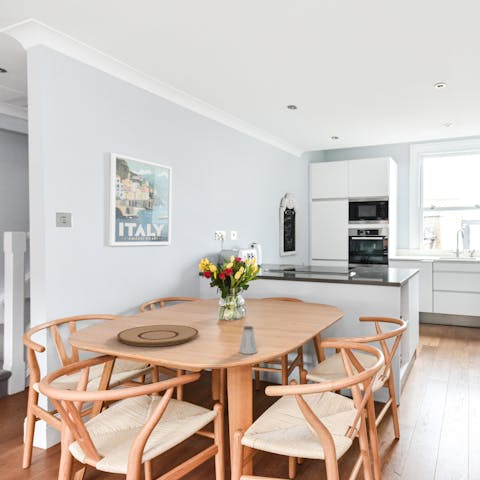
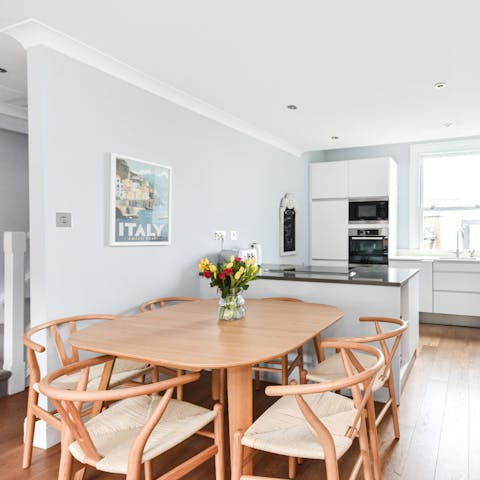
- saltshaker (248, 339)
- plate (158, 335)
